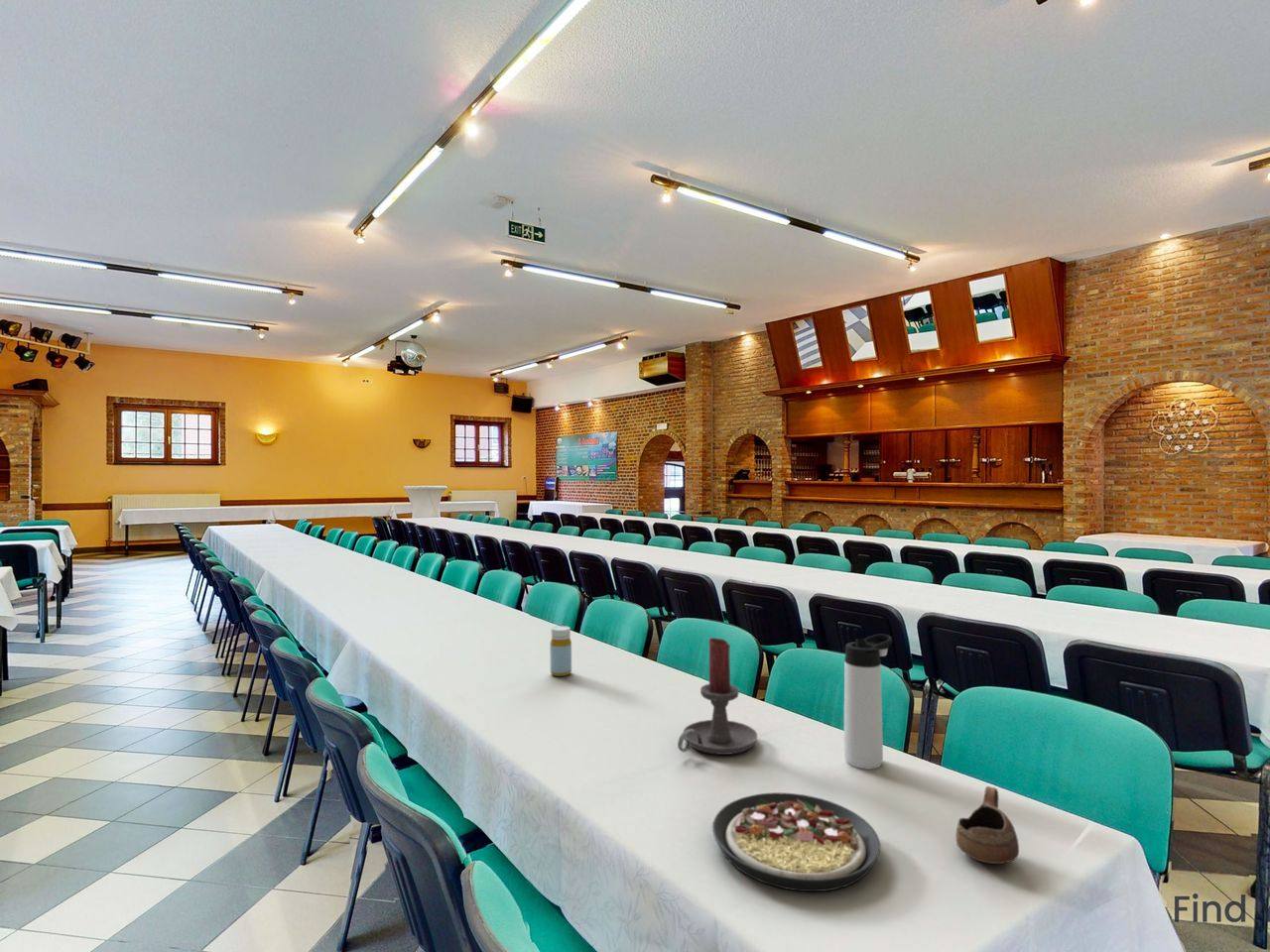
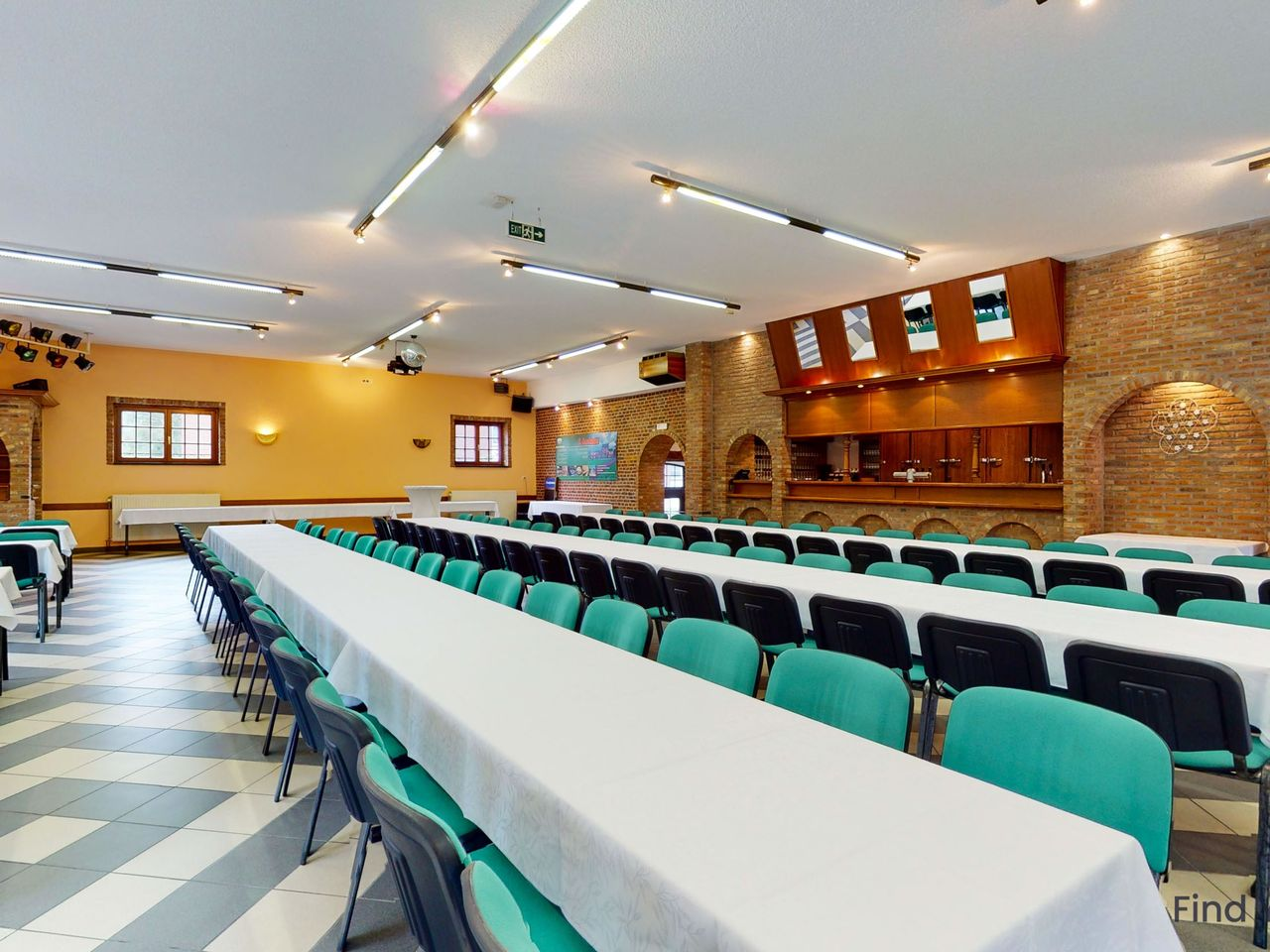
- plate (794, 834)
- cup (991, 827)
- bottle (561, 651)
- candle holder (712, 692)
- thermos bottle (869, 699)
